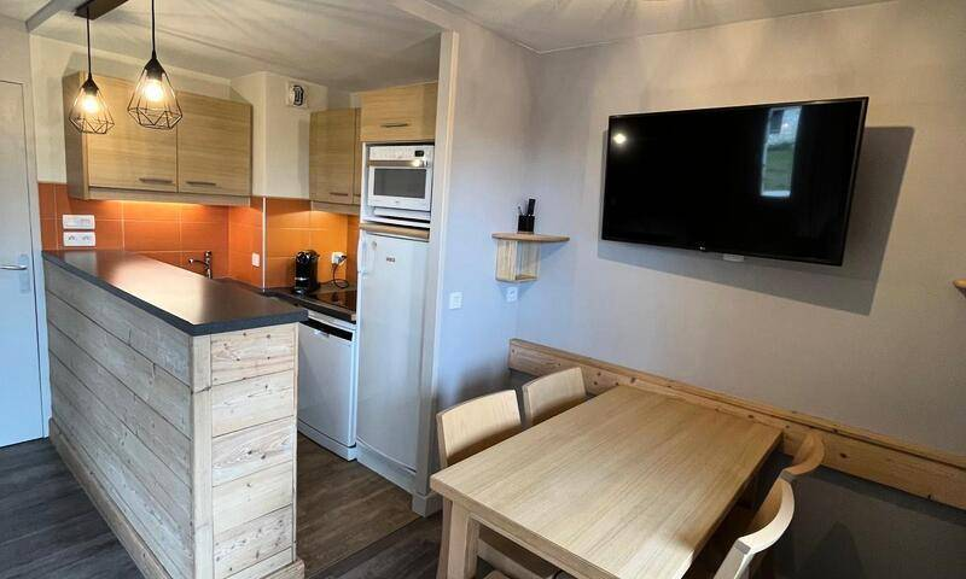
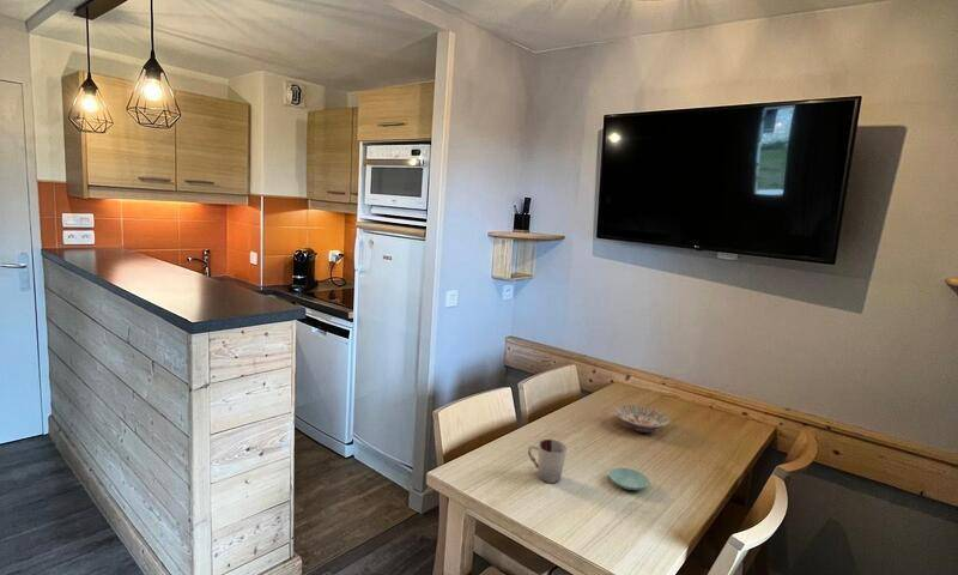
+ cup (545, 460)
+ bowl (641, 420)
+ saucer (627, 480)
